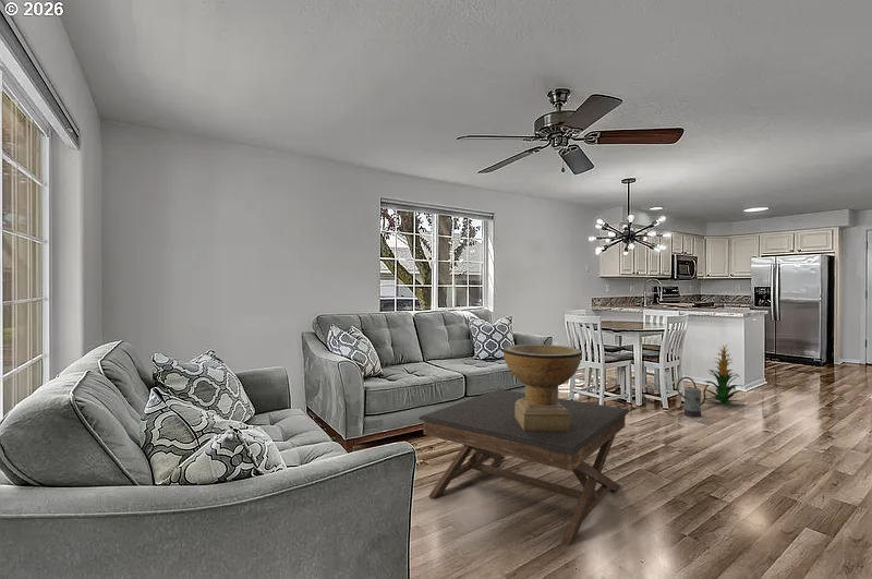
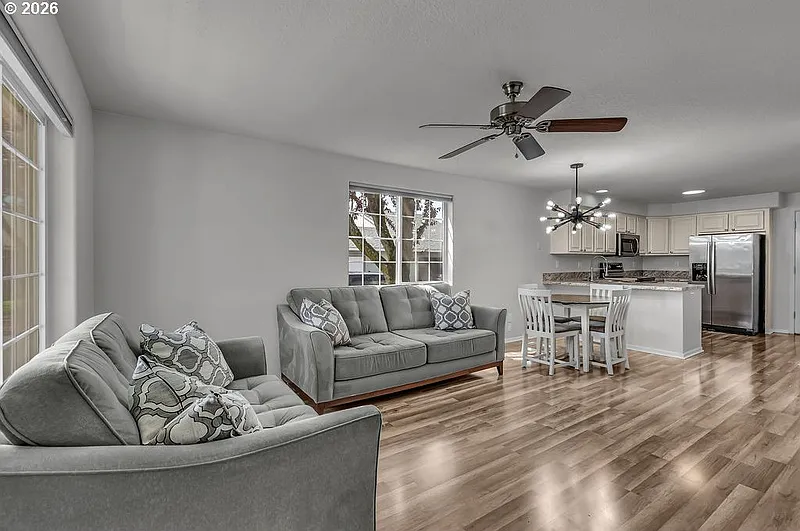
- indoor plant (723, 373)
- coffee table (526, 451)
- decorative bowl (542, 386)
- watering can (692, 396)
